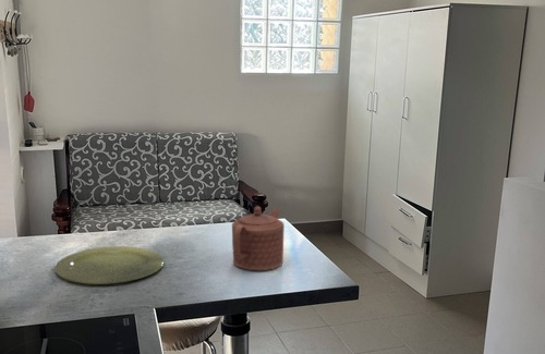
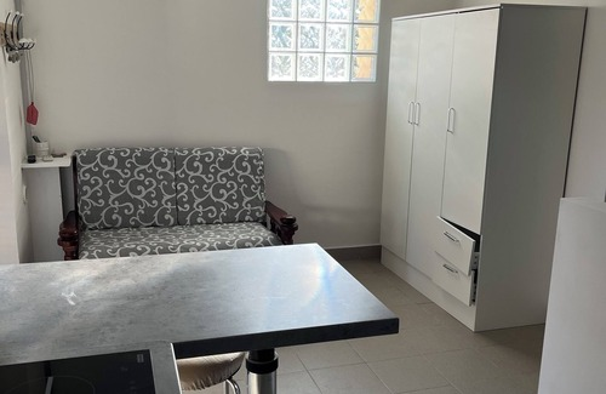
- plate (110, 264)
- teapot (257, 234)
